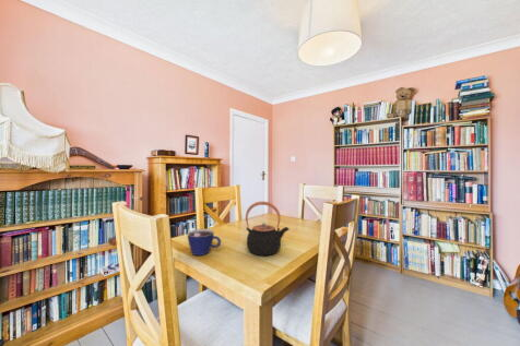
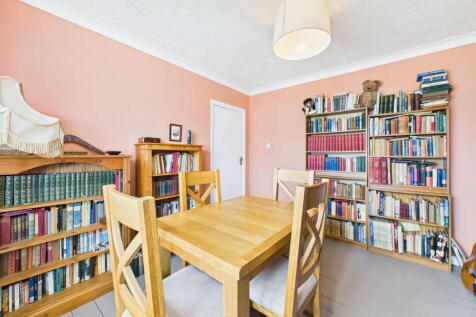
- teapot (267, 226)
- cup (204, 242)
